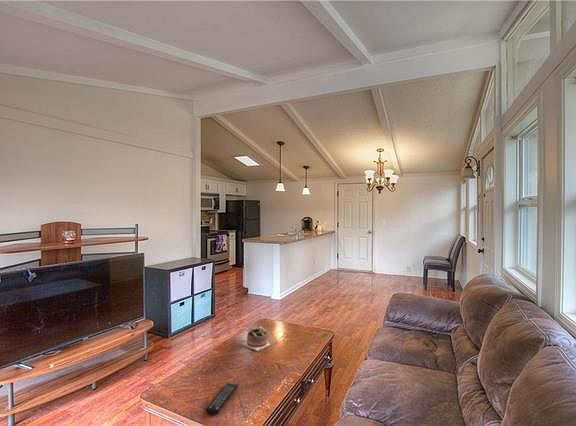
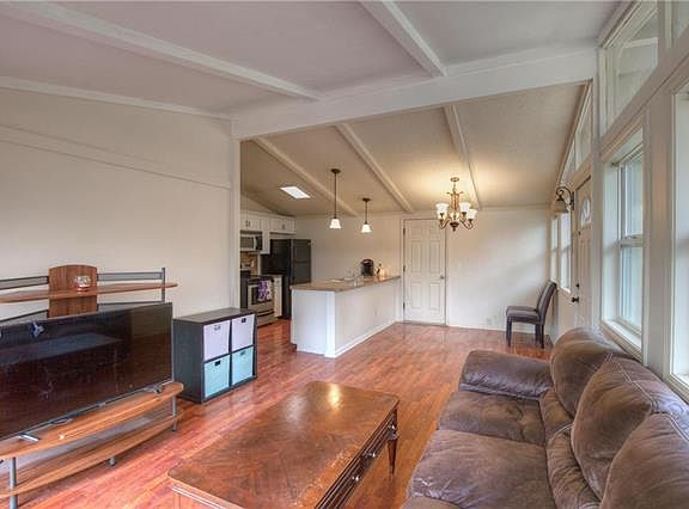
- remote control (223, 397)
- succulent plant (257, 334)
